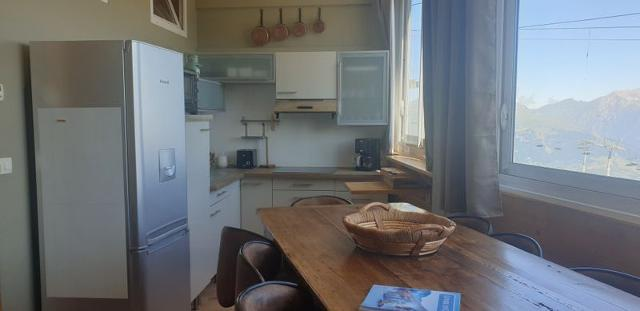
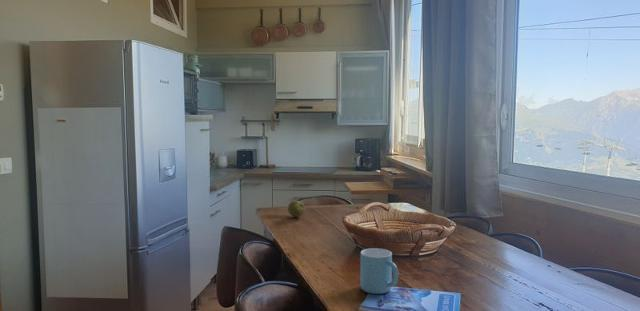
+ mug (380, 272)
+ fruit (296, 208)
